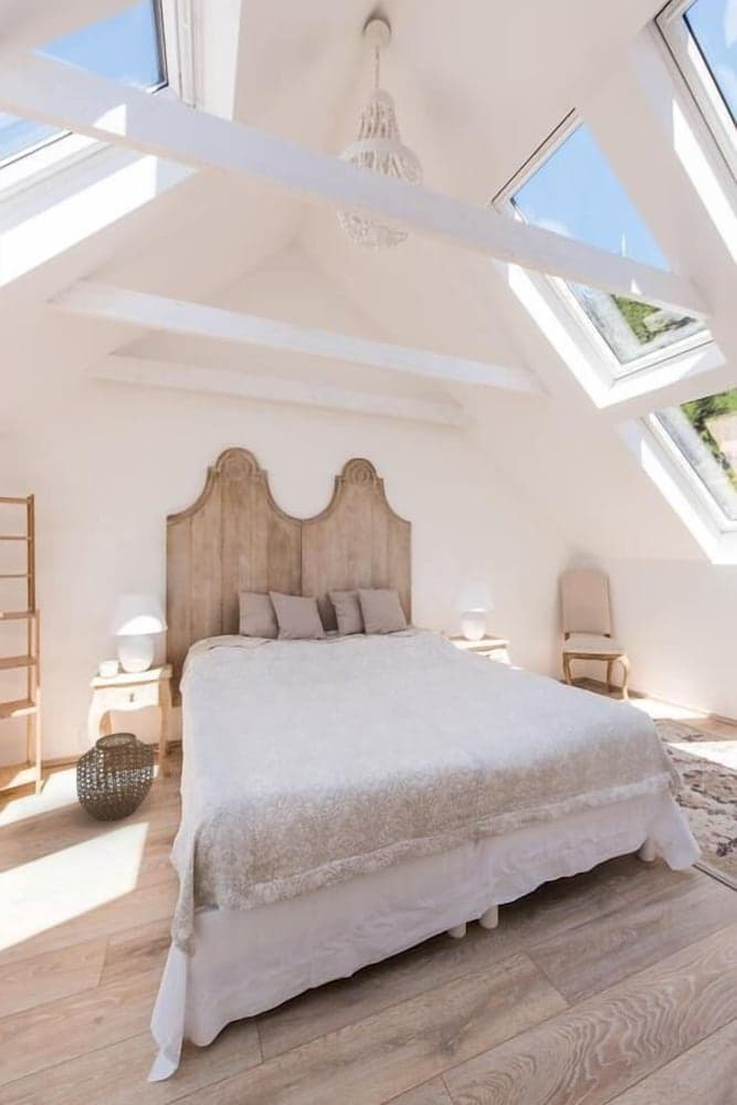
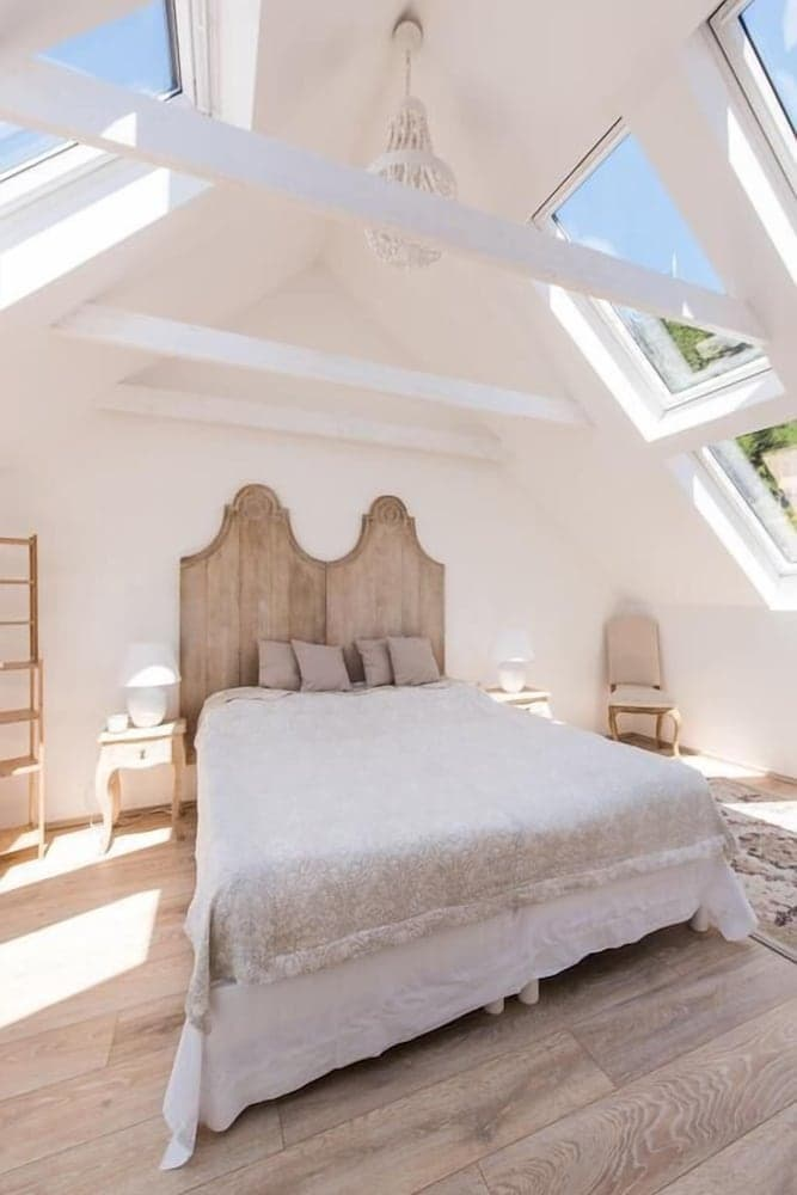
- woven basket (116, 774)
